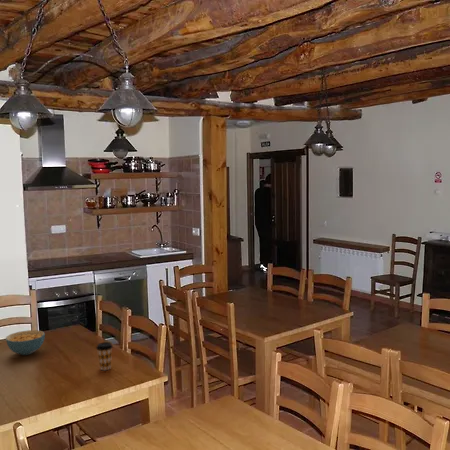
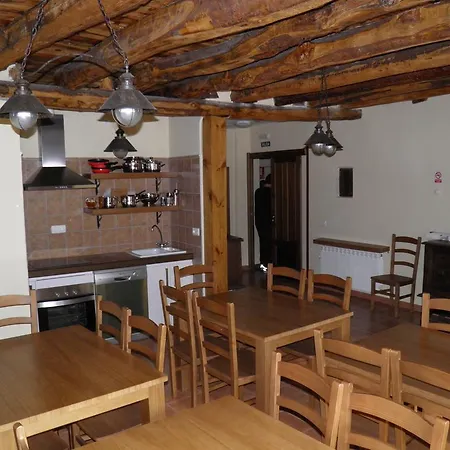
- cereal bowl (25, 344)
- coffee cup (104, 356)
